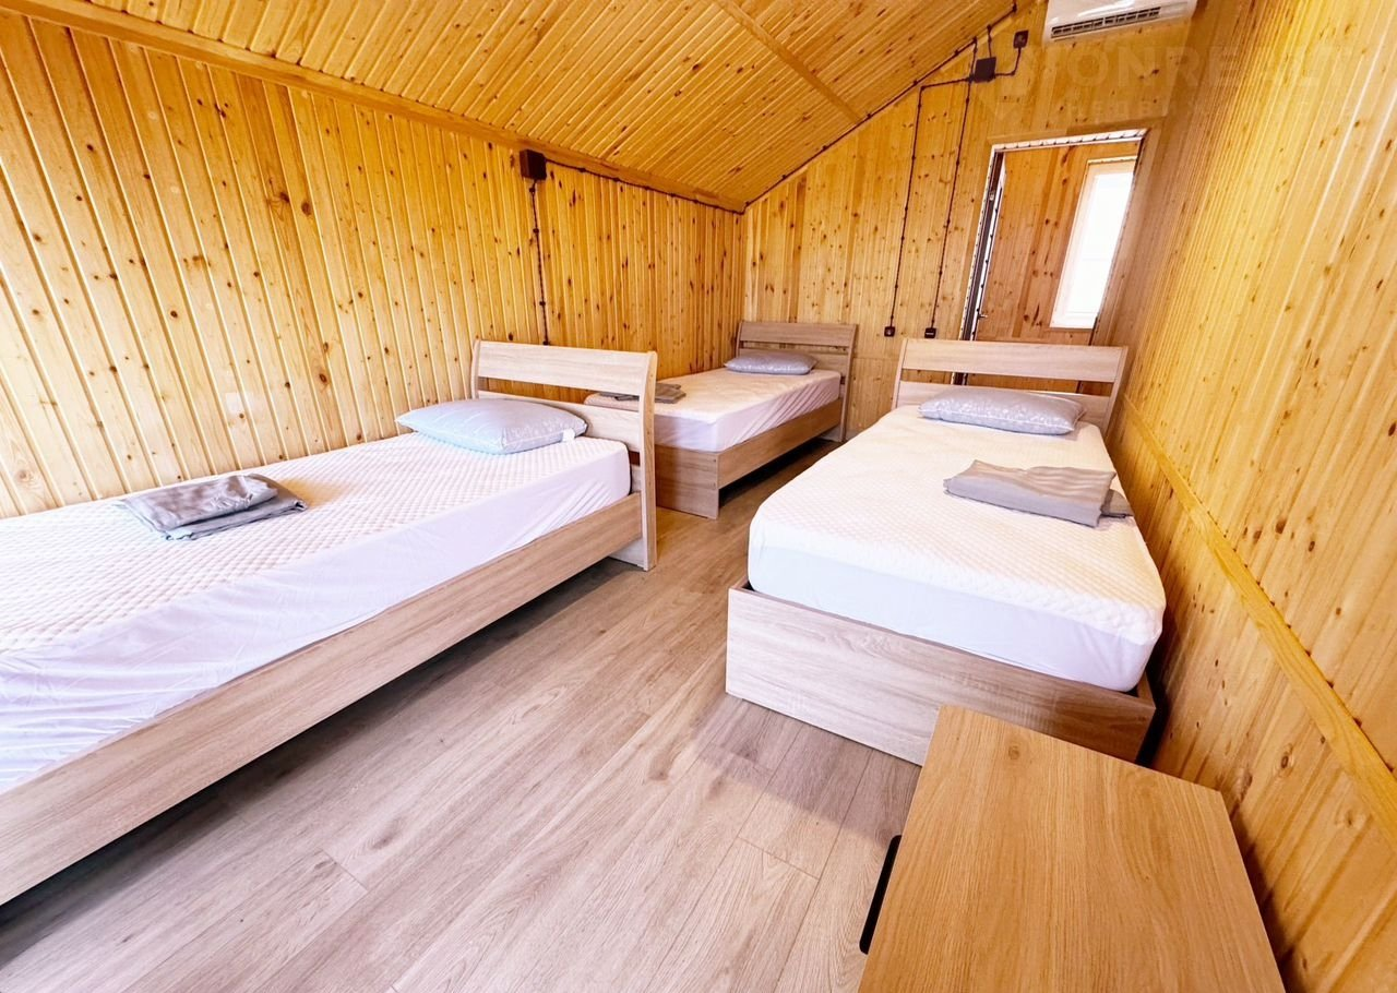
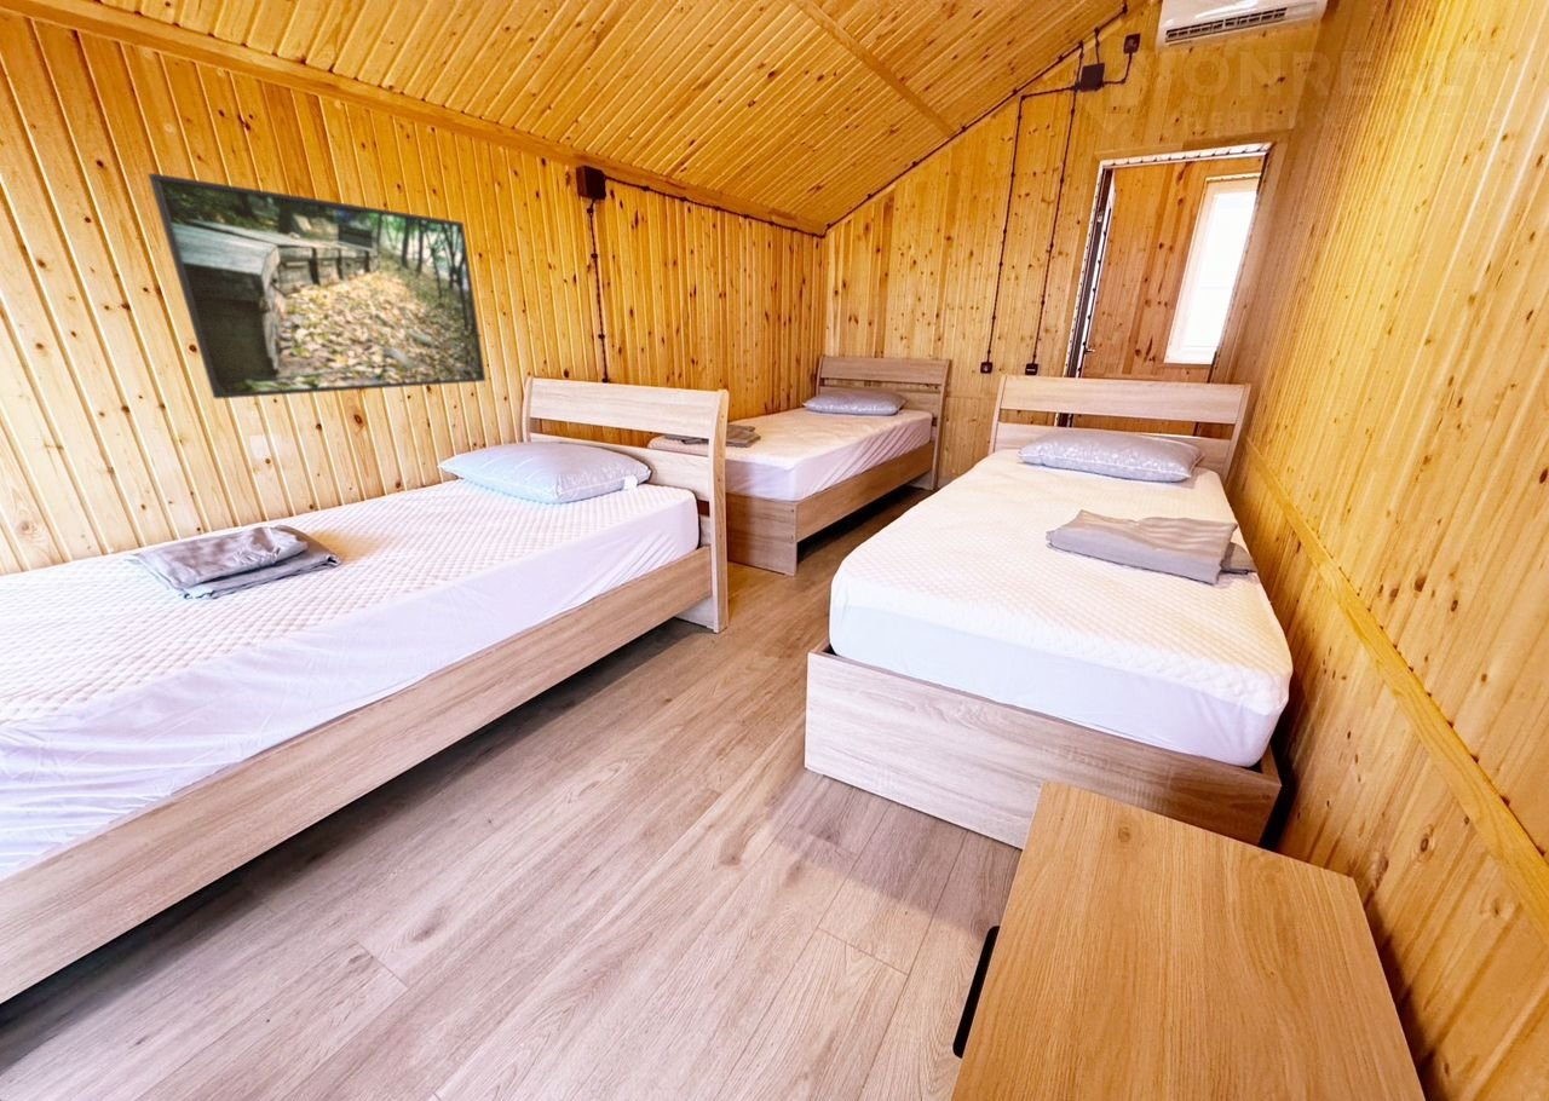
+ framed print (352, 299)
